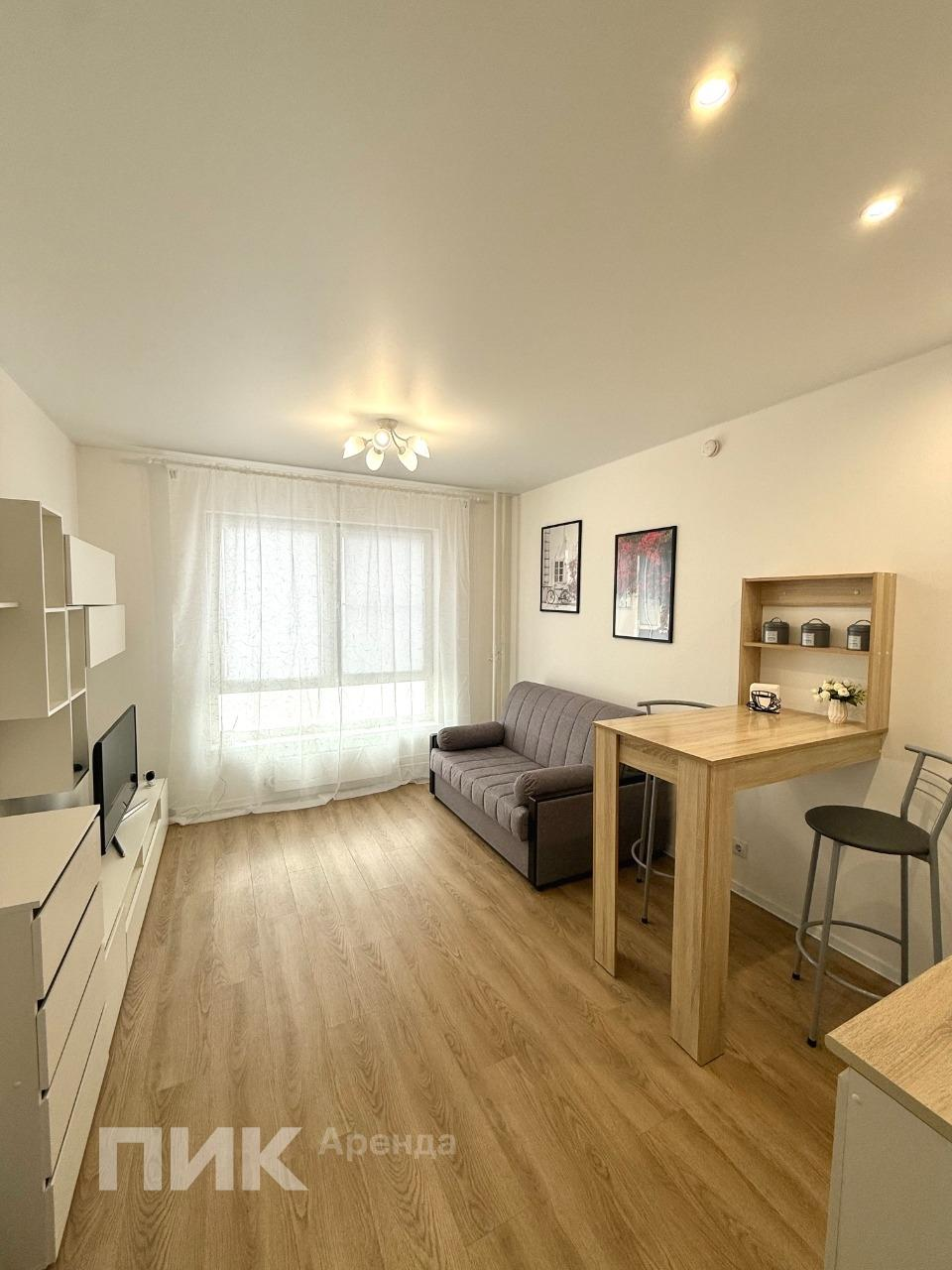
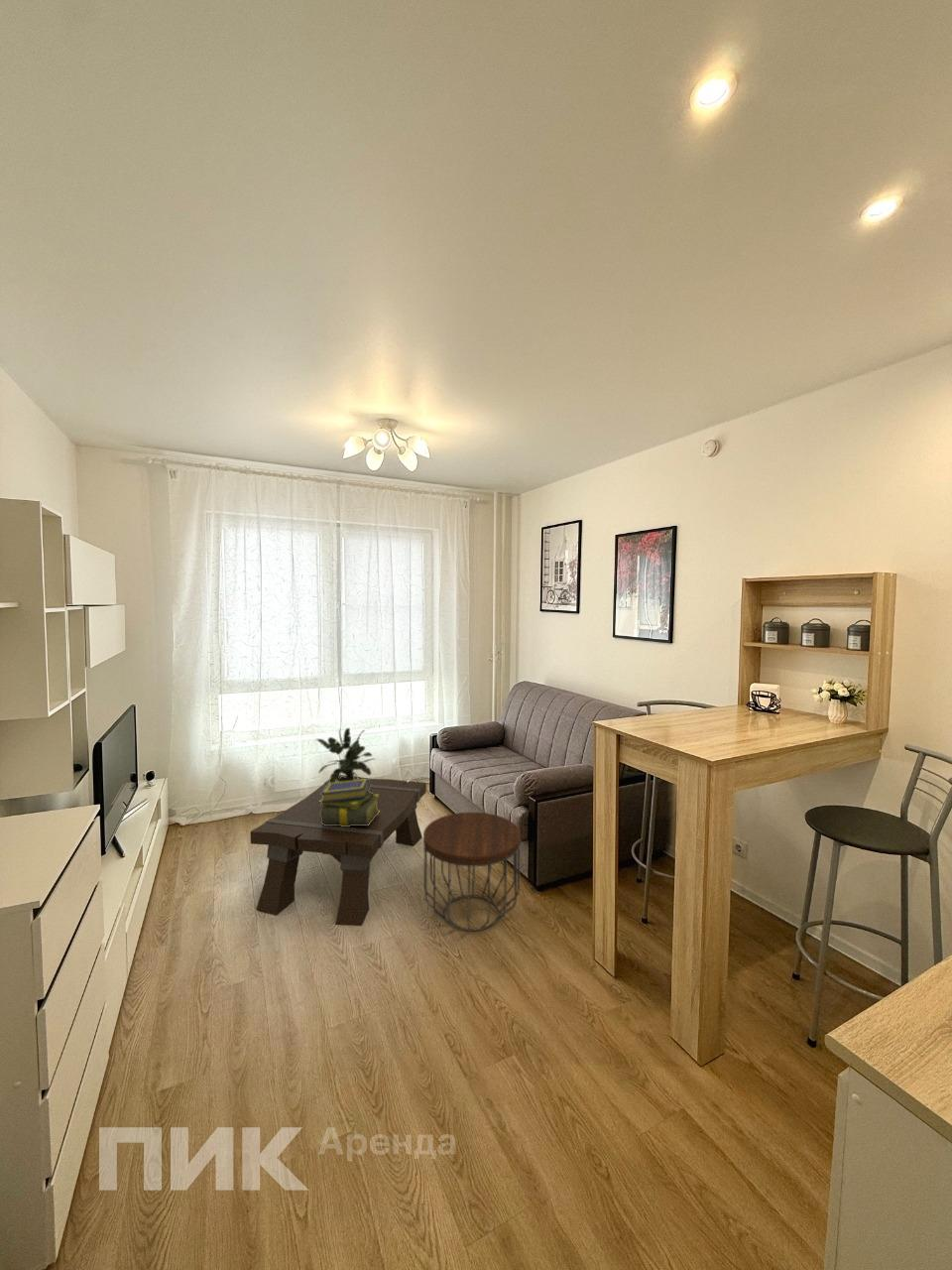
+ stack of books (348, 801)
+ potted plant (348, 760)
+ side table (473, 872)
+ coffee table (350, 836)
